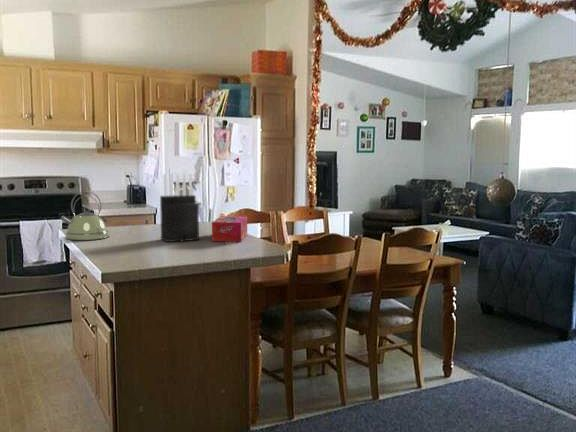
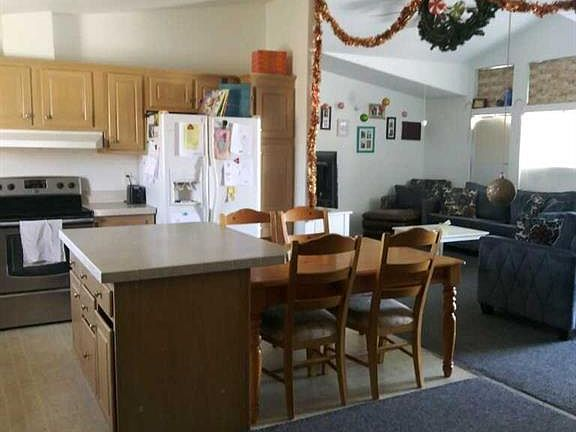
- tissue box (230, 228)
- kettle (83, 214)
- knife block (180, 207)
